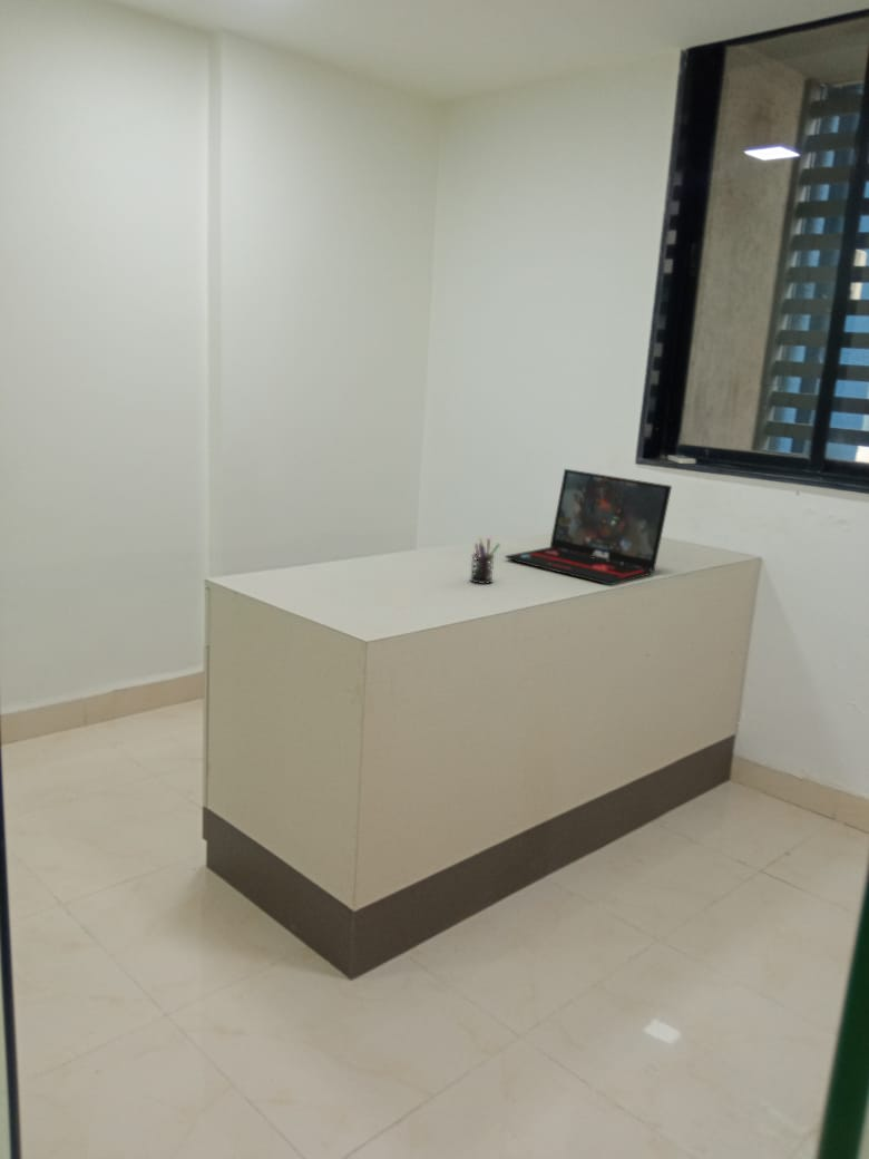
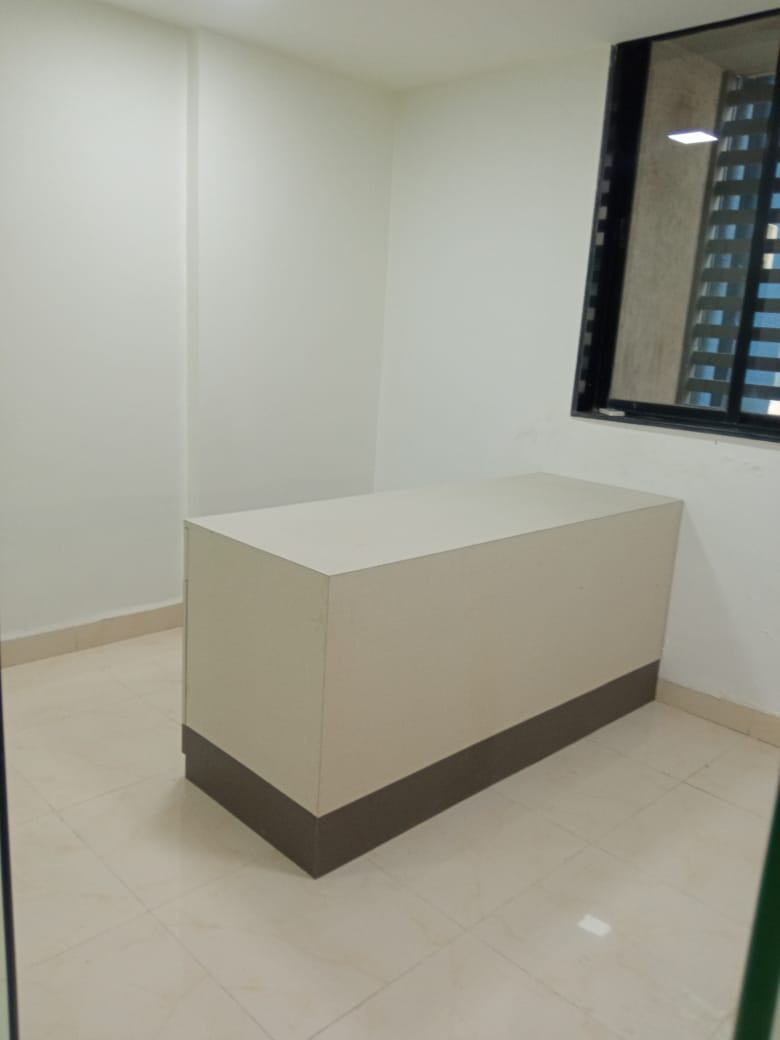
- pen holder (486, 558)
- laptop (586, 523)
